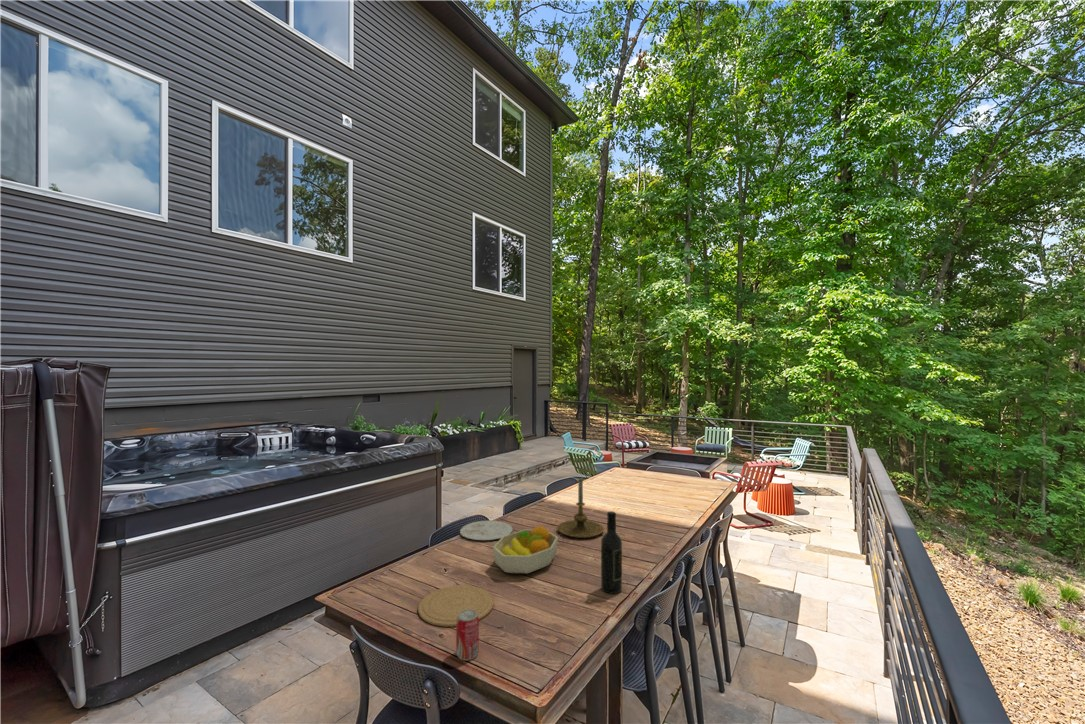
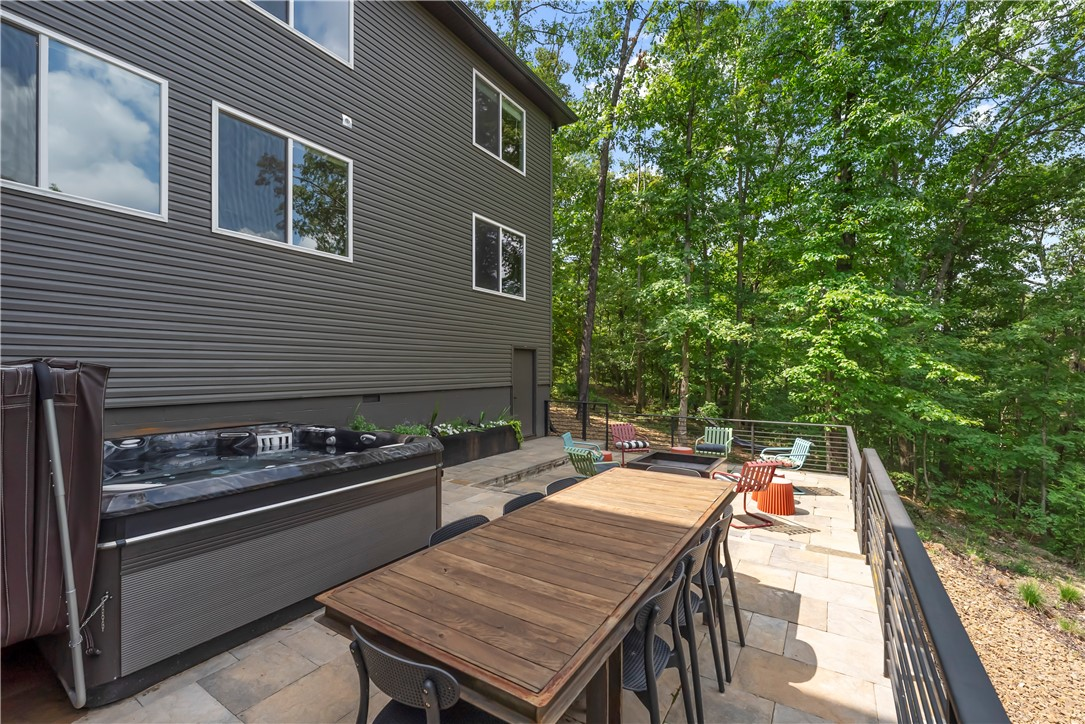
- plate (486, 530)
- wine bottle (611, 550)
- plate (456, 603)
- beverage can (467, 634)
- candle holder (580, 504)
- fruit bowl (526, 547)
